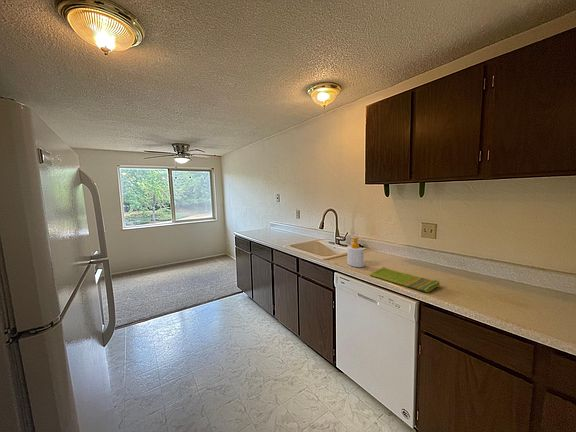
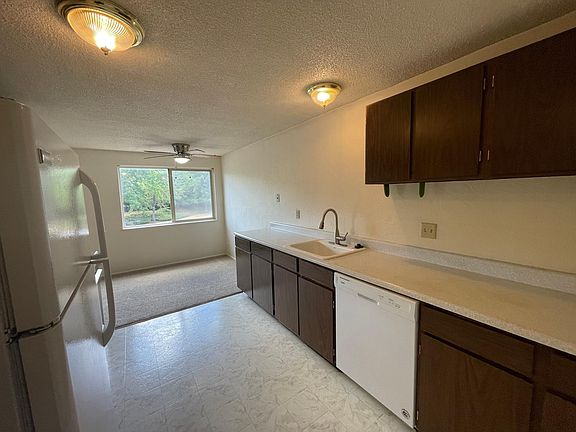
- dish towel (402, 278)
- soap bottle (355, 251)
